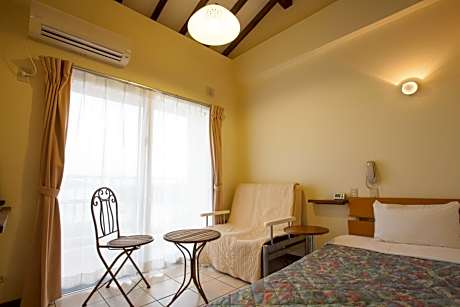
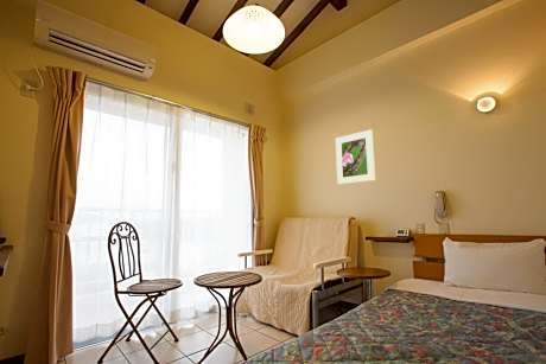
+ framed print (354, 158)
